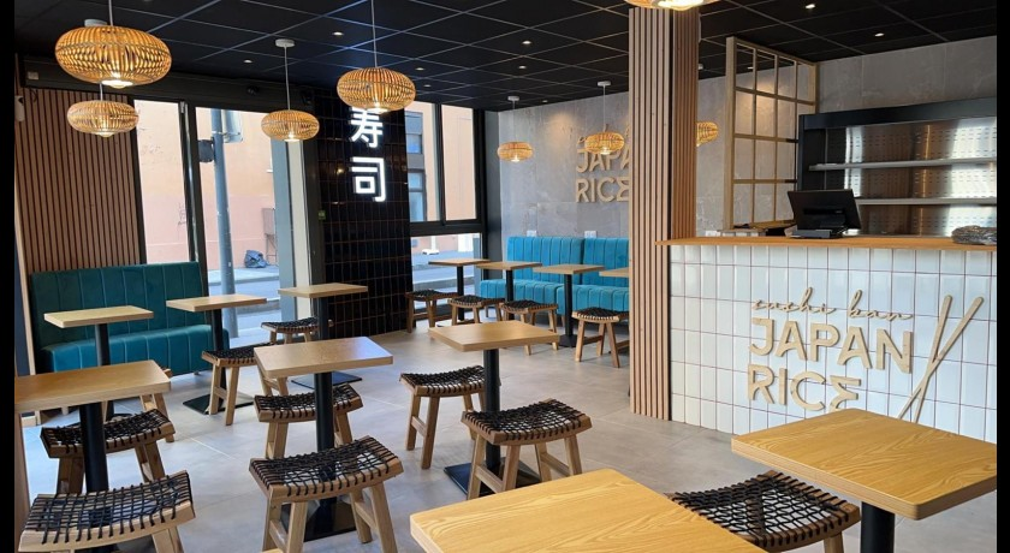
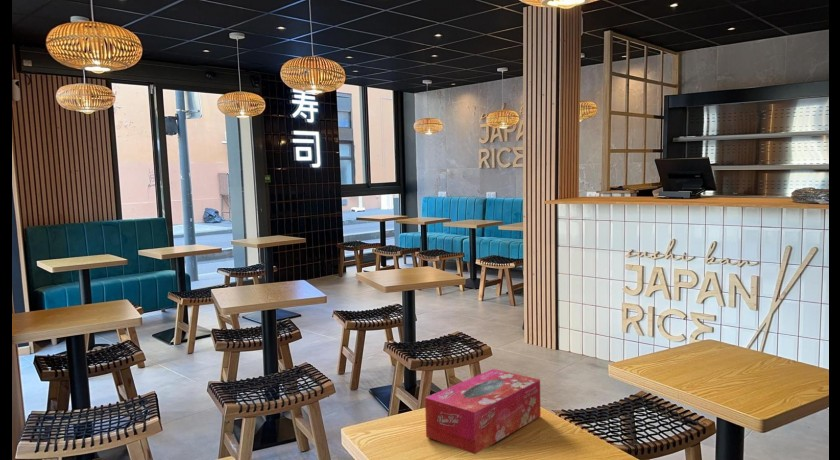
+ tissue box (485, 407)
